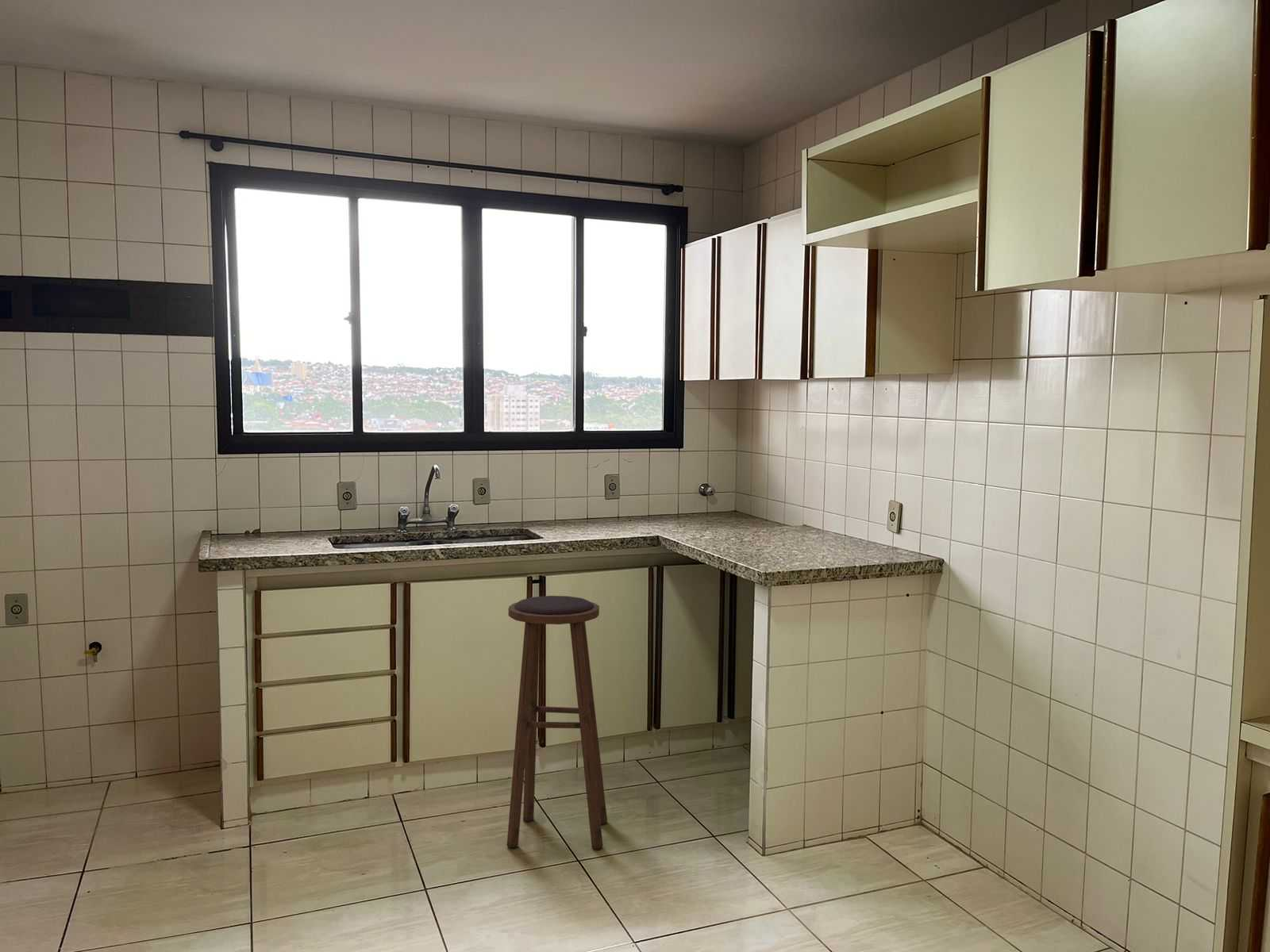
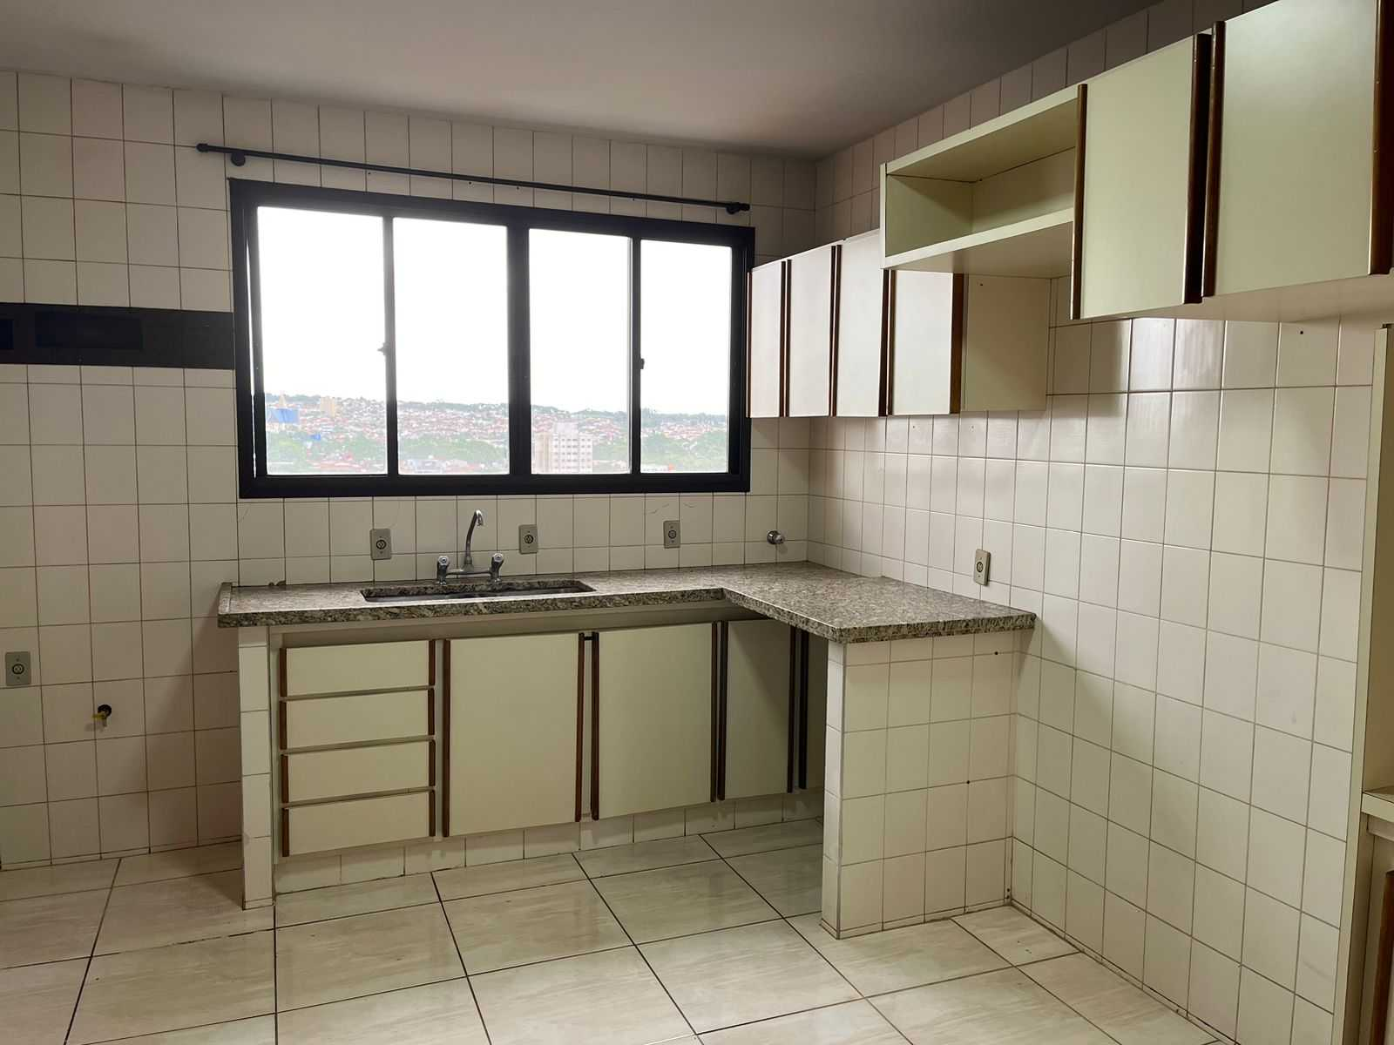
- stool (557, 722)
